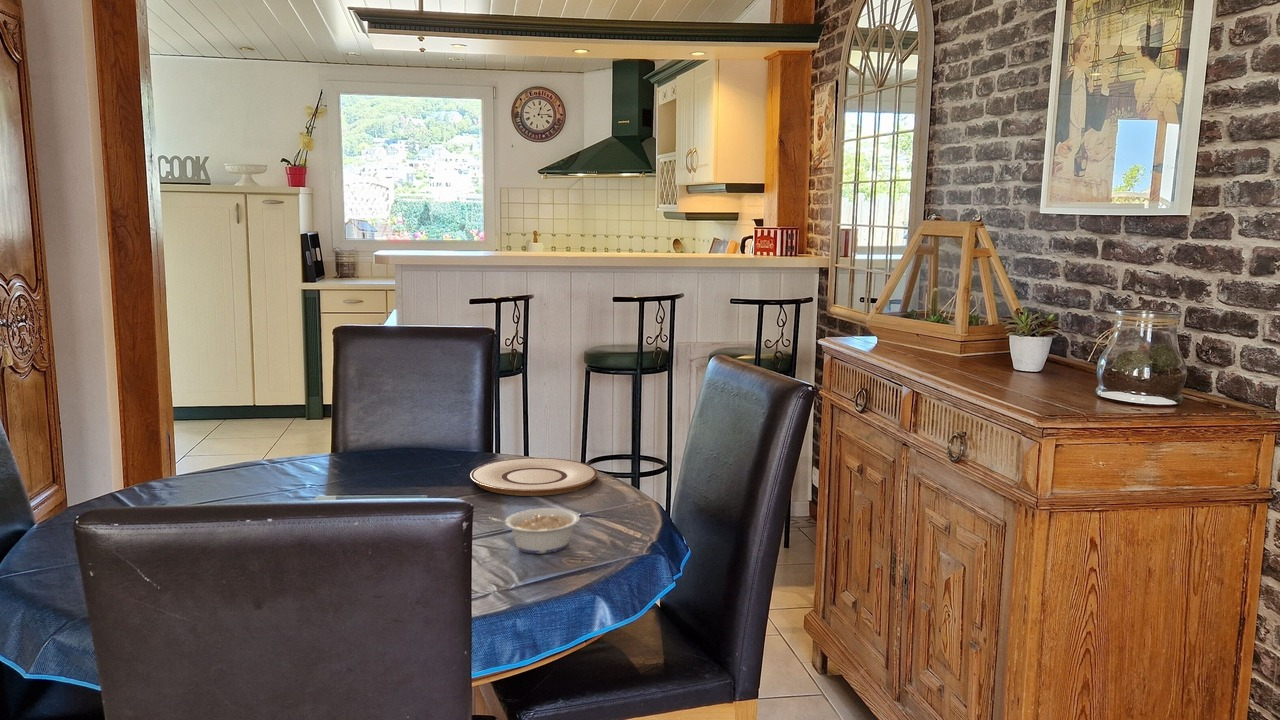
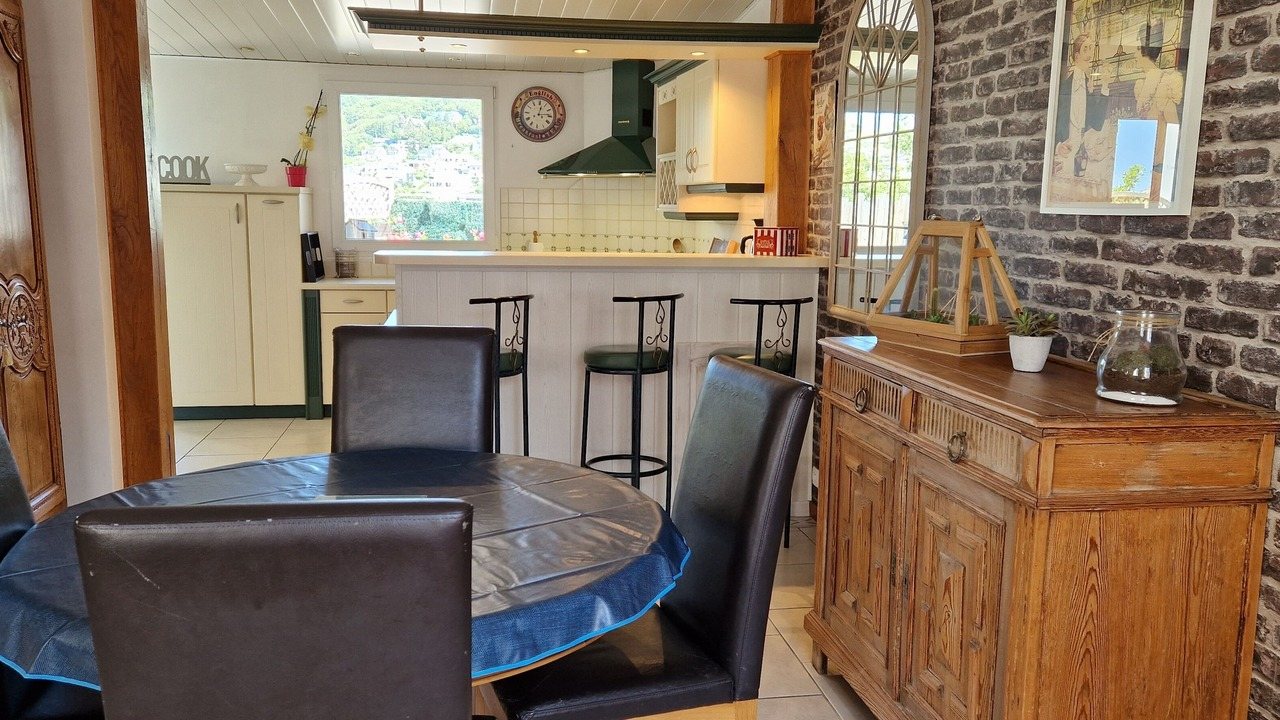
- legume (540, 530)
- plate (534, 476)
